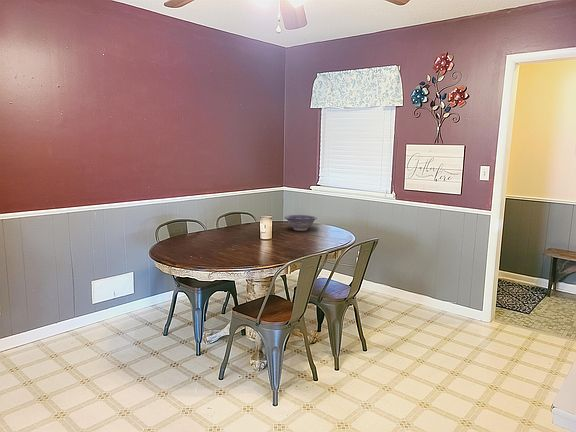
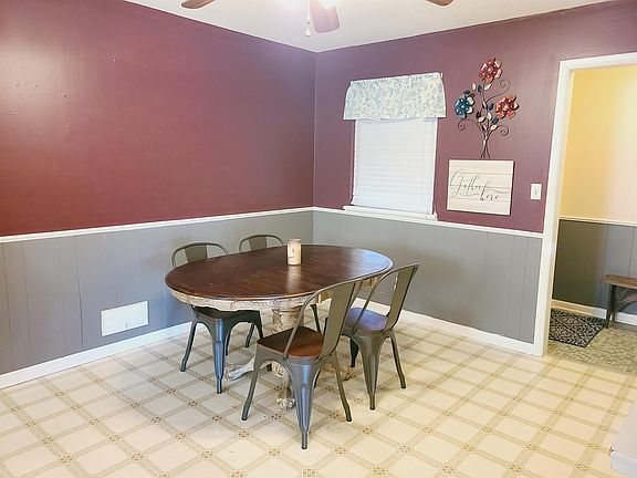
- decorative bowl (300, 223)
